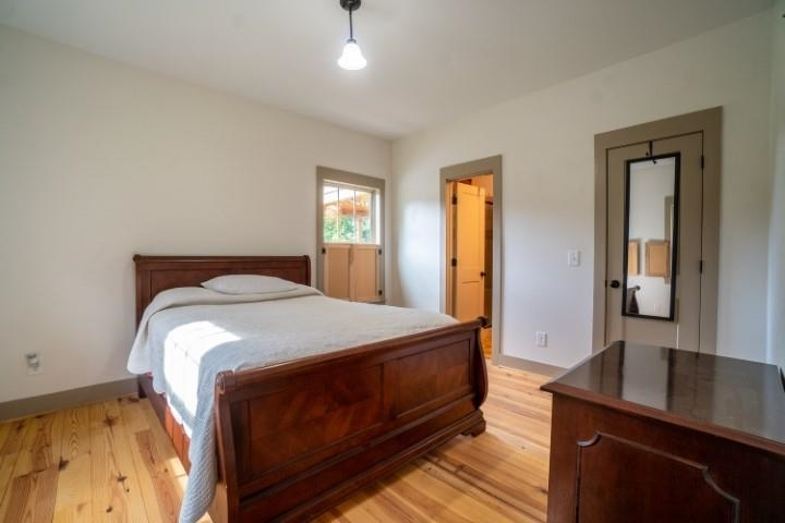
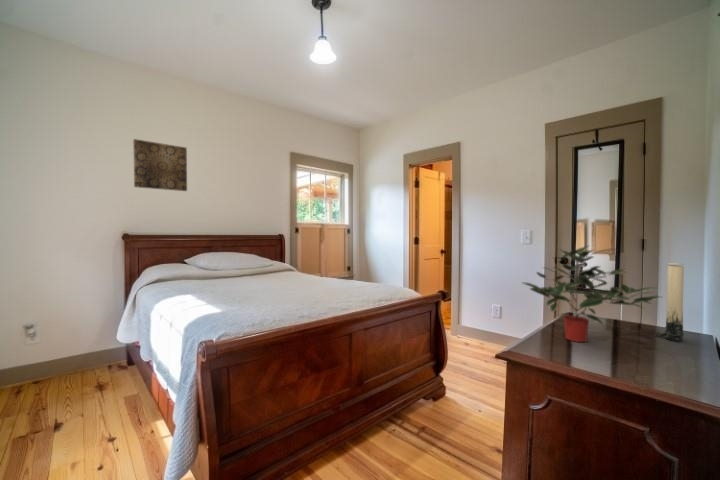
+ candle (669, 300)
+ potted plant (588, 295)
+ wall art (161, 166)
